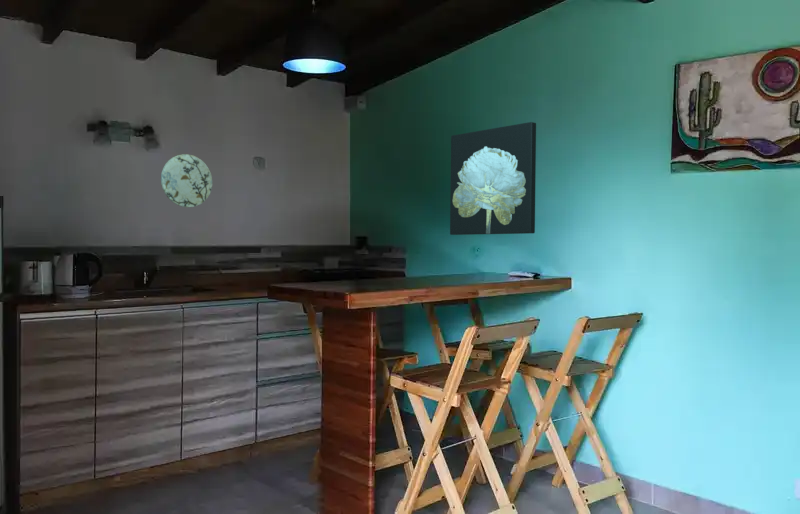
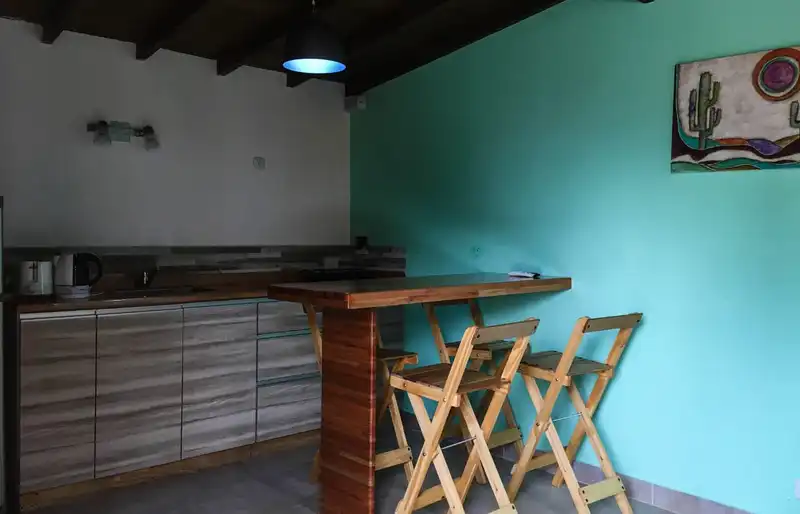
- wall art (490, 181)
- decorative plate (187, 180)
